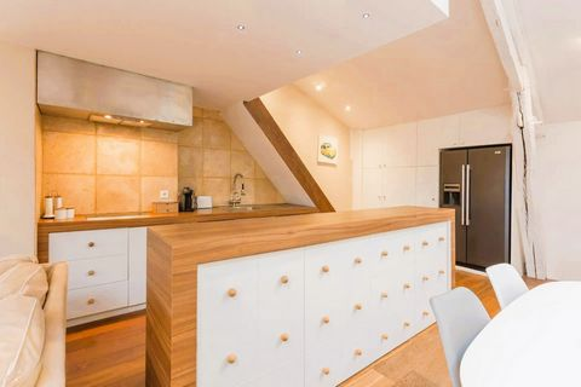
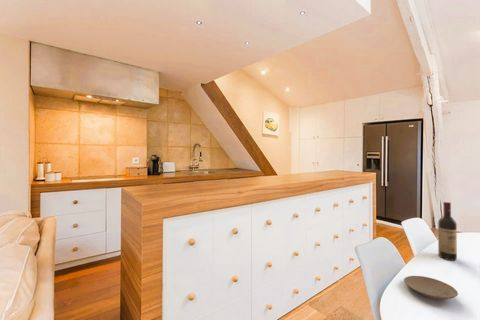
+ wine bottle (447, 229)
+ plate (429, 288)
